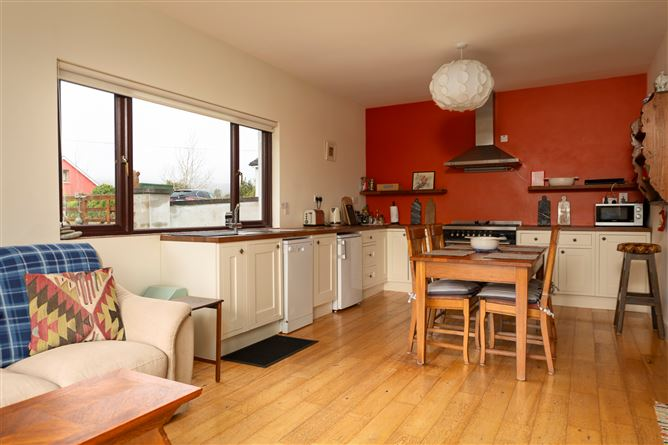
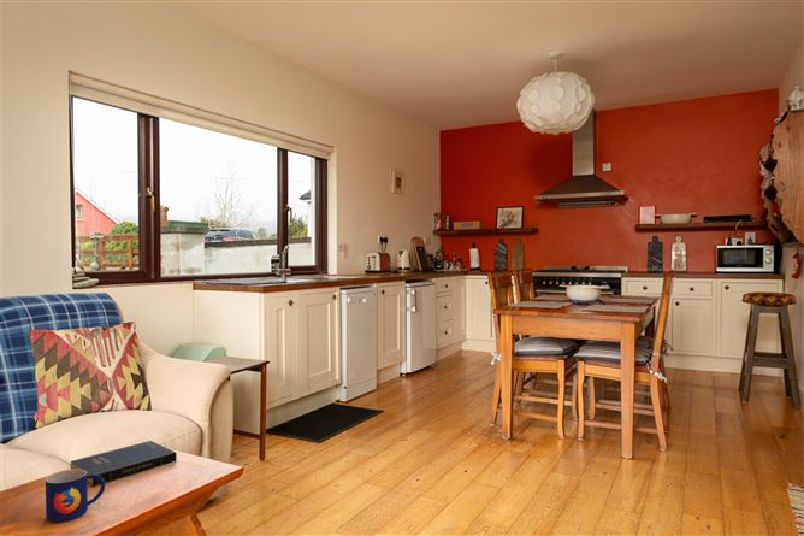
+ mug (76, 493)
+ book (126, 460)
